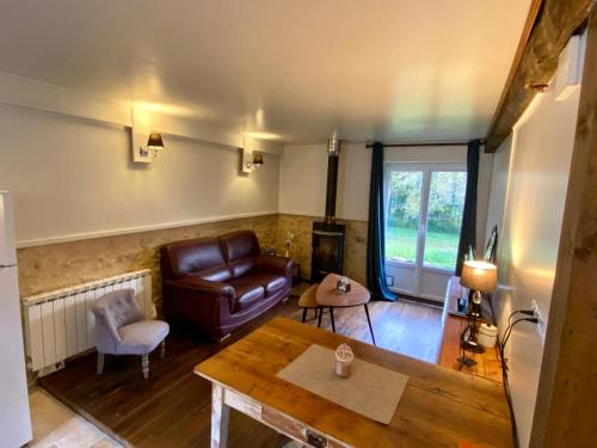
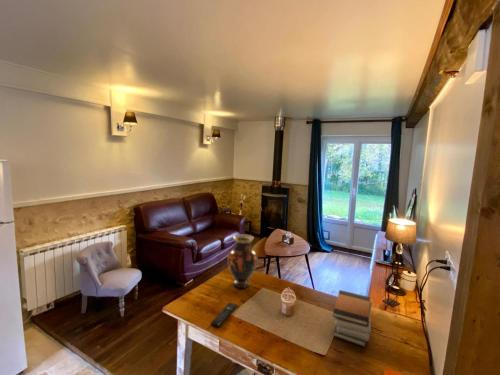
+ vase (242, 261)
+ book stack (352, 316)
+ remote control (224, 314)
